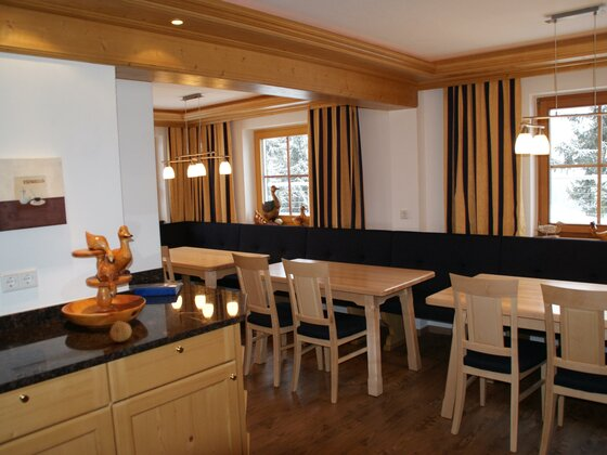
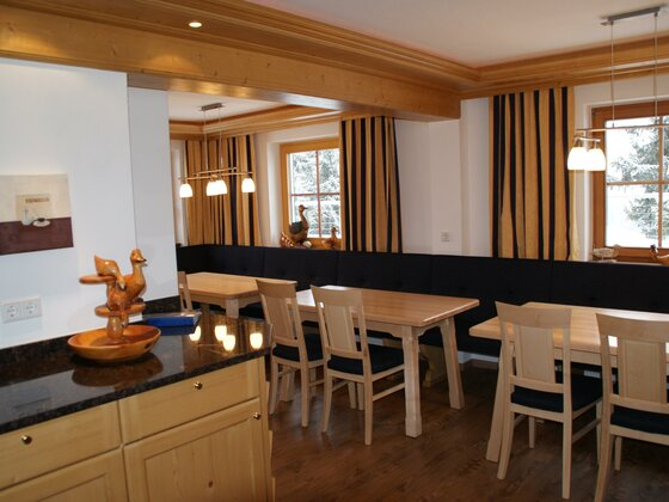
- fruit (120, 330)
